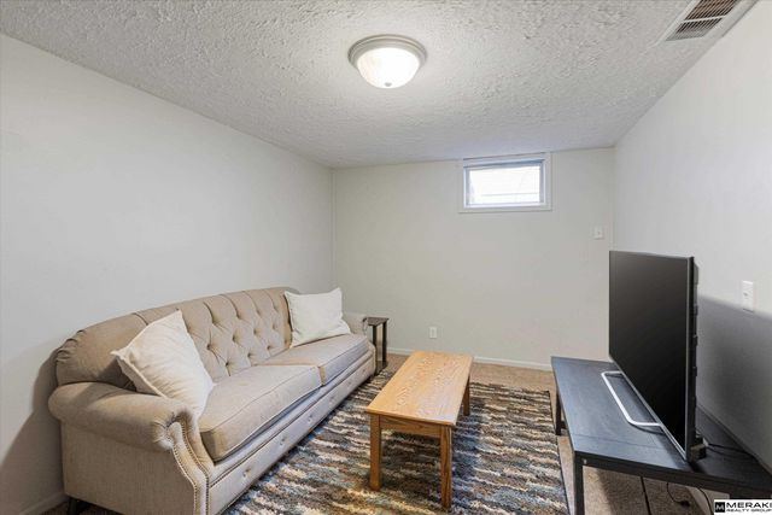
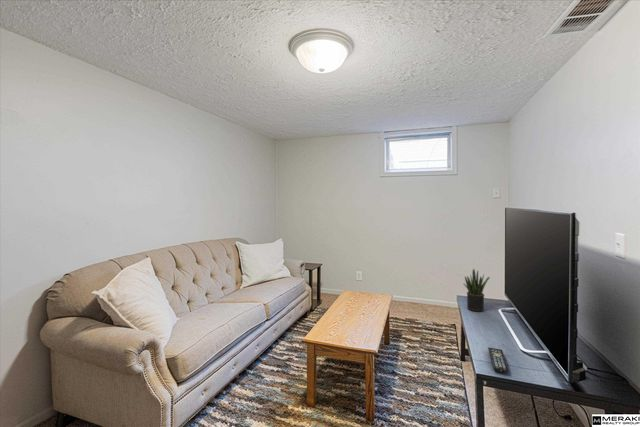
+ potted plant (477, 289)
+ remote control (497, 358)
